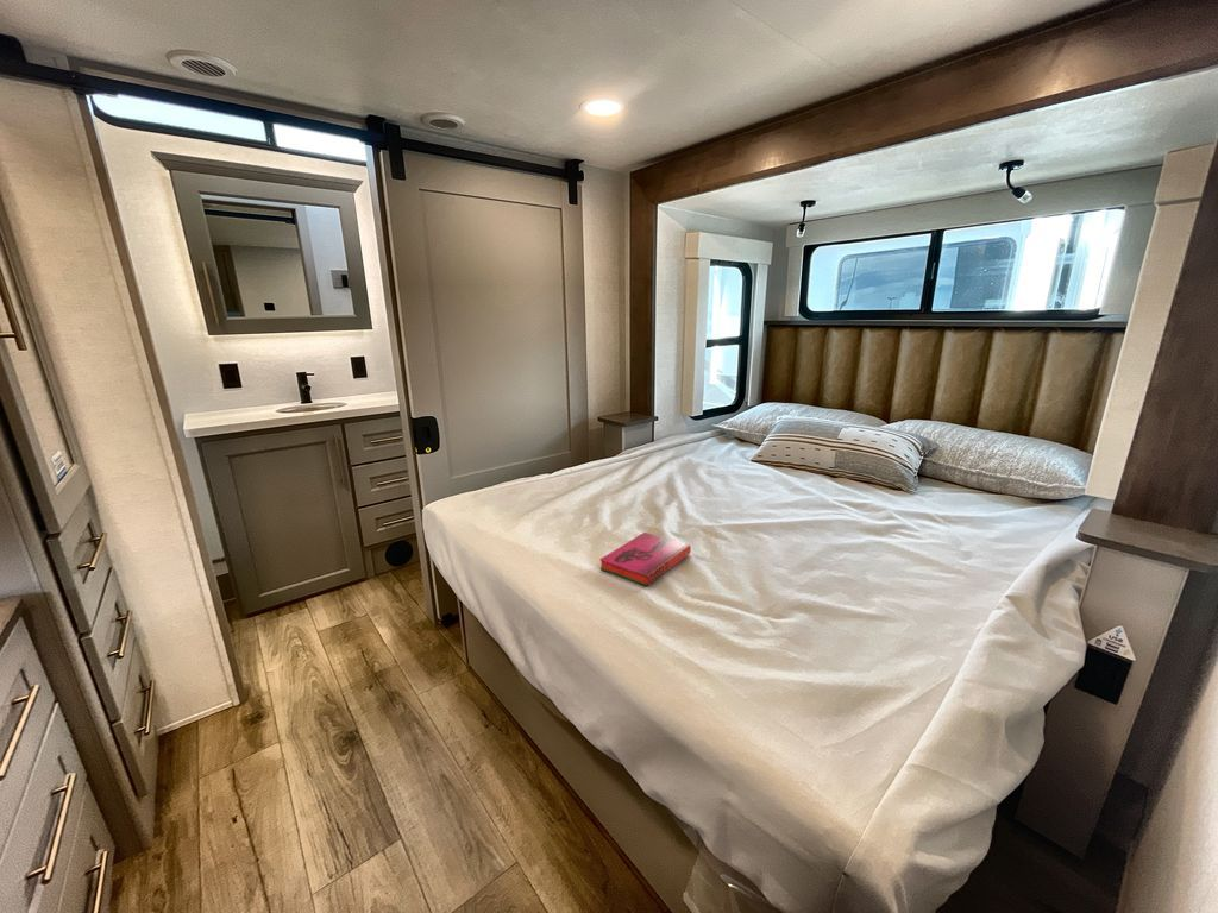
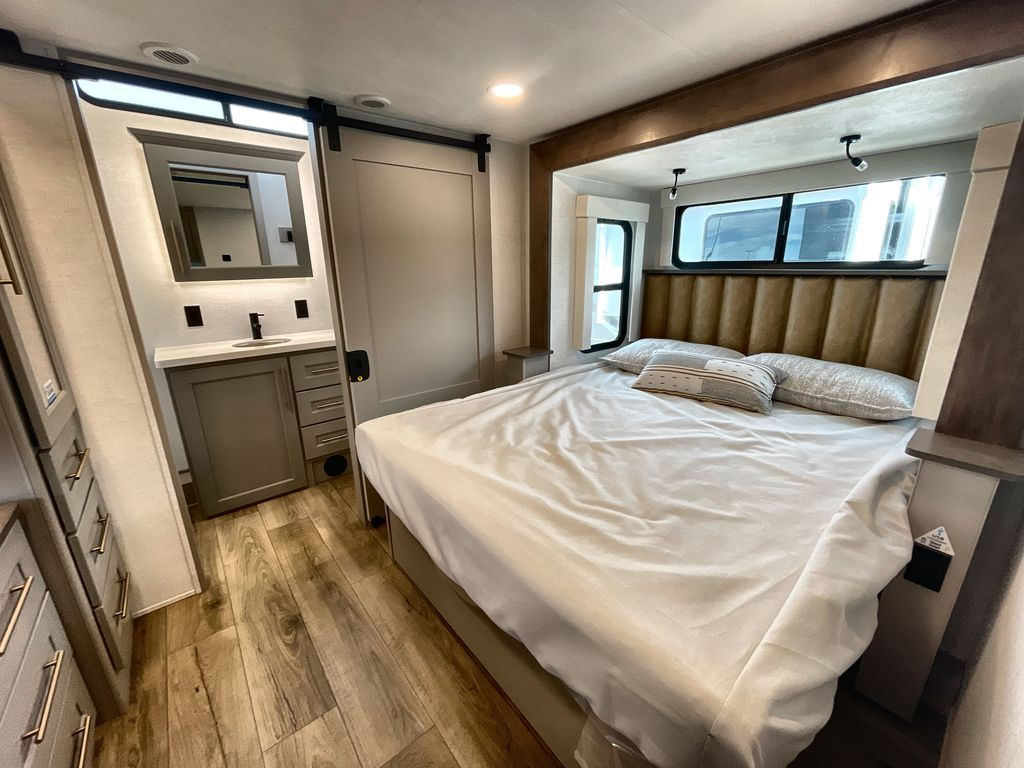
- hardback book (646, 556)
